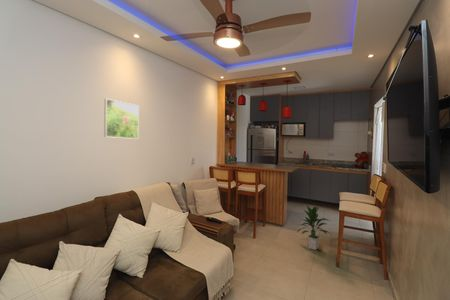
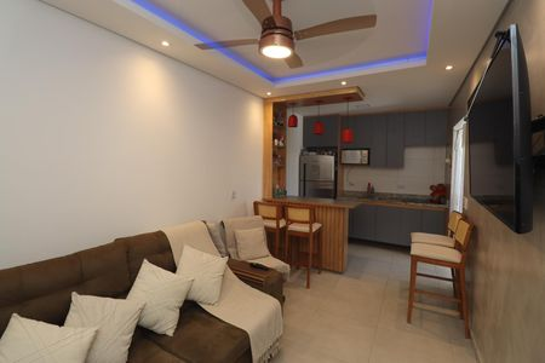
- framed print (122, 120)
- indoor plant (312, 225)
